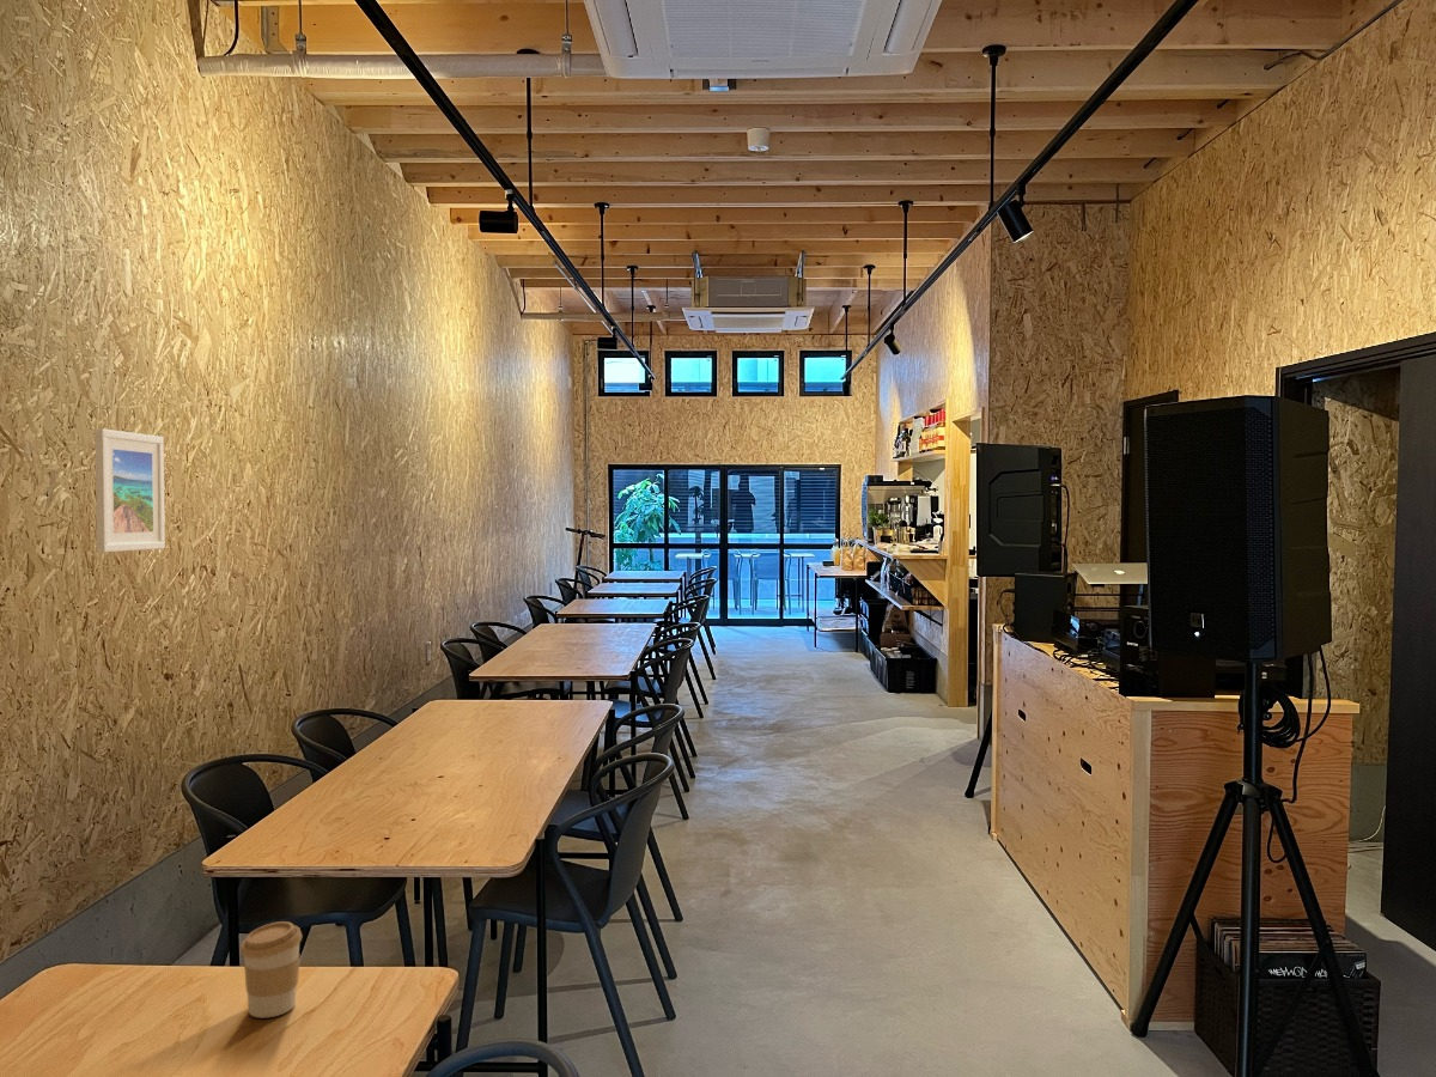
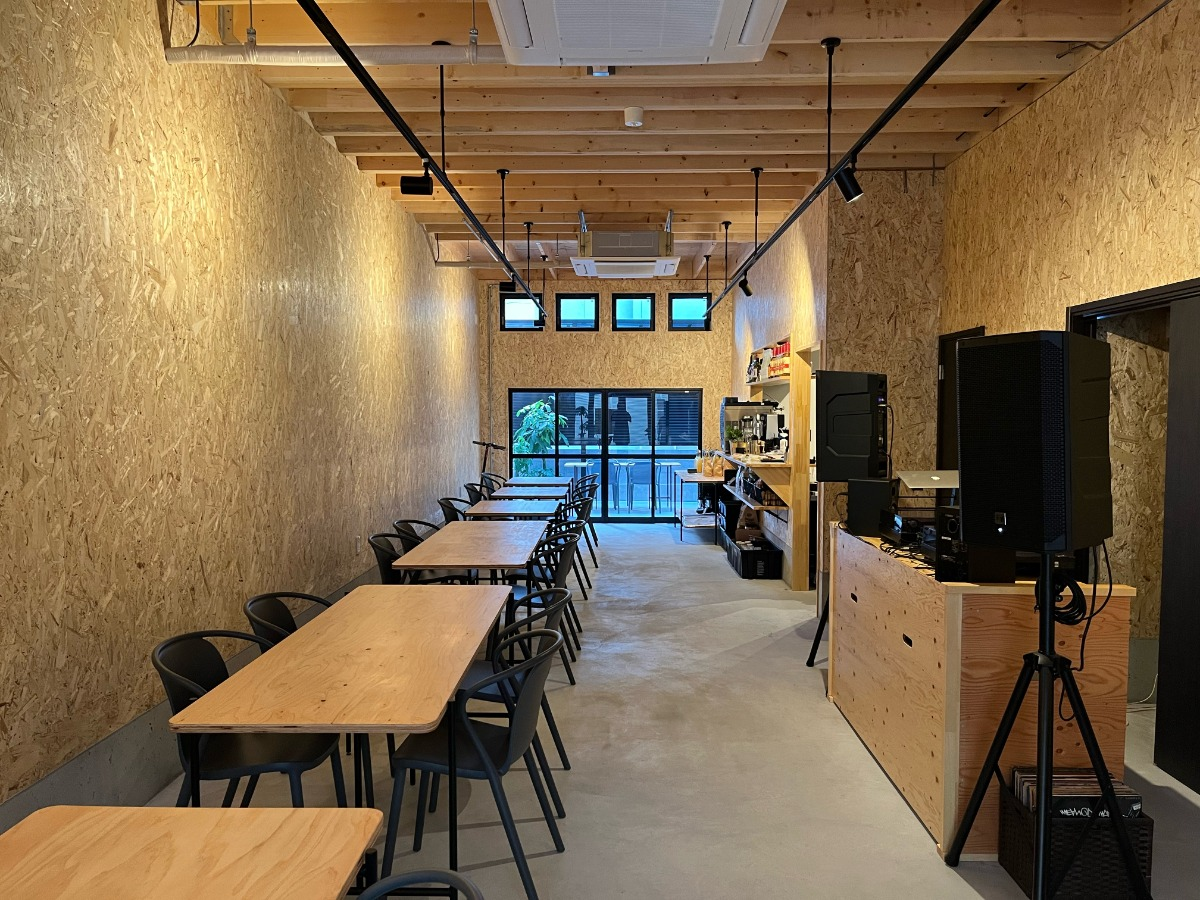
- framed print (132, 491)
- coffee cup (272, 968)
